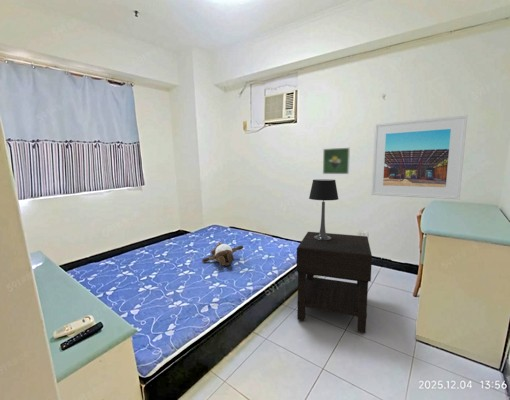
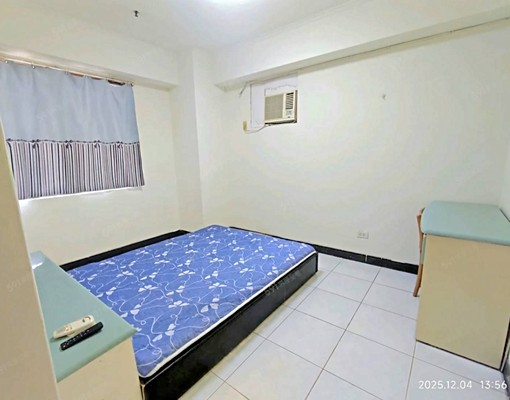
- table lamp (323, 209)
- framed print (335, 161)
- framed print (414, 159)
- teddy bear (223, 252)
- nightstand (333, 275)
